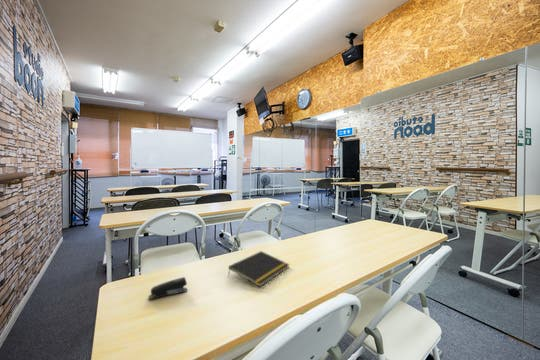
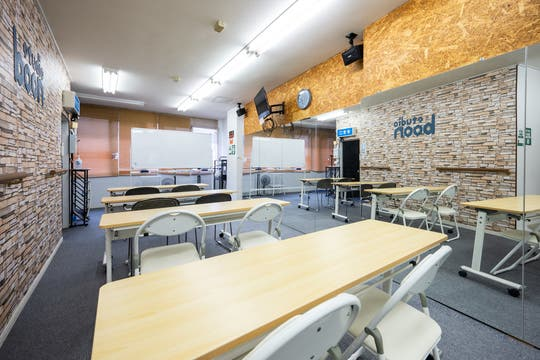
- notepad (260, 266)
- stapler (168, 287)
